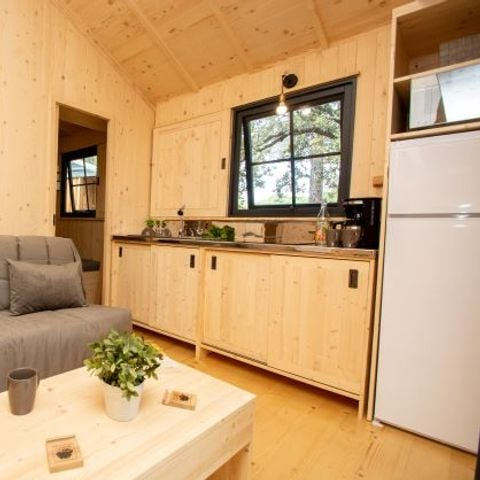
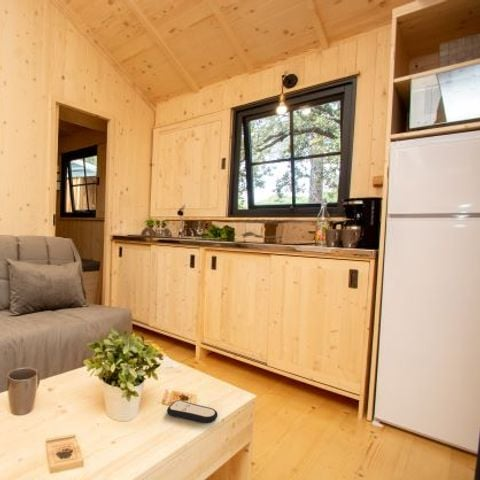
+ remote control (192, 411)
